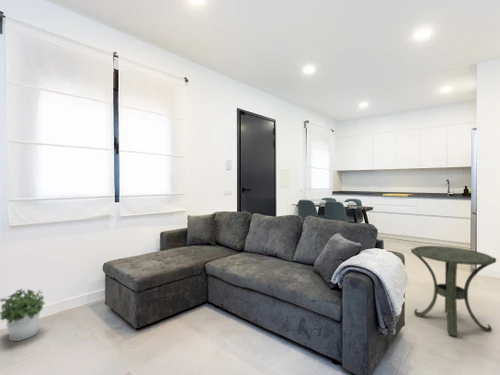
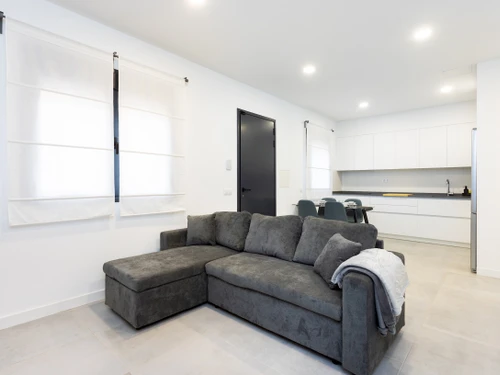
- side table (450, 287)
- potted plant (21, 313)
